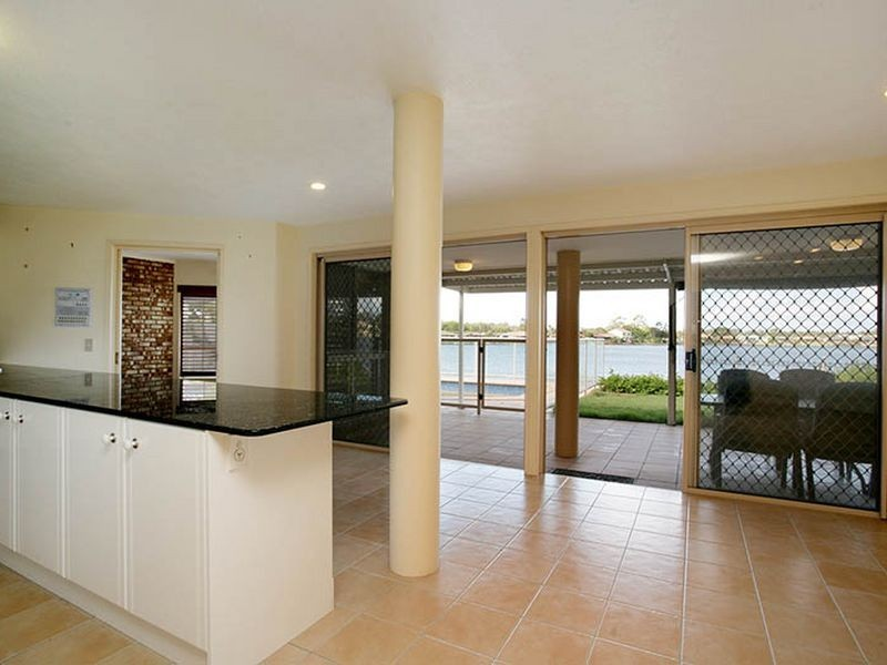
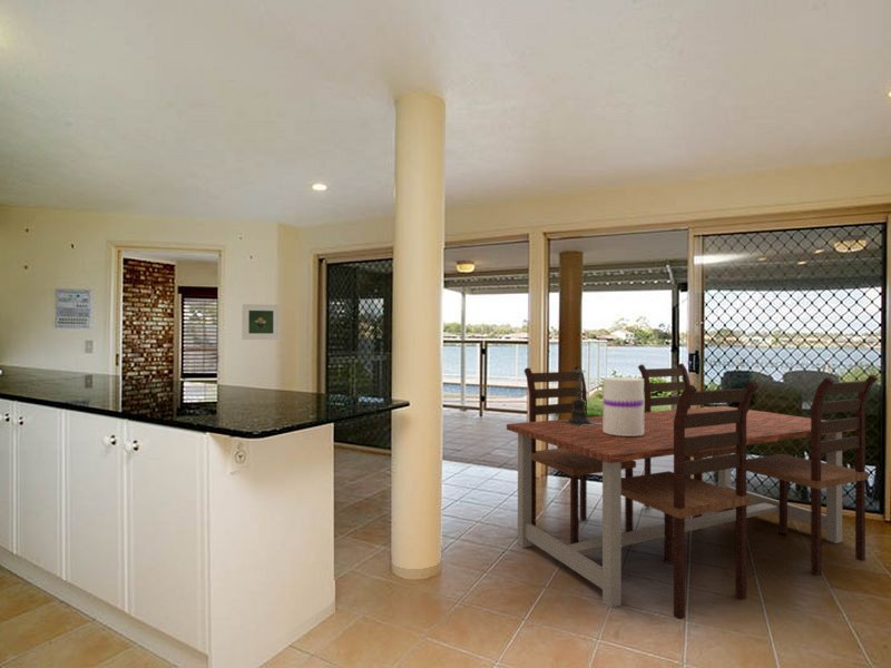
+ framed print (261, 322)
+ dining table (682, 456)
+ candle holder (579, 389)
+ vase (623, 402)
